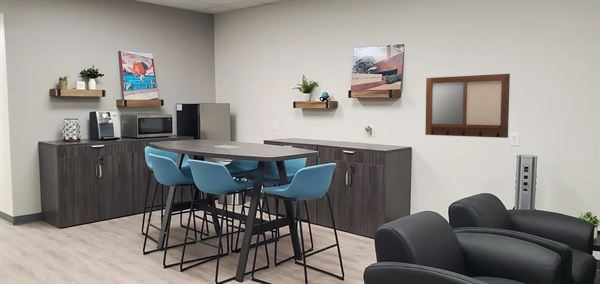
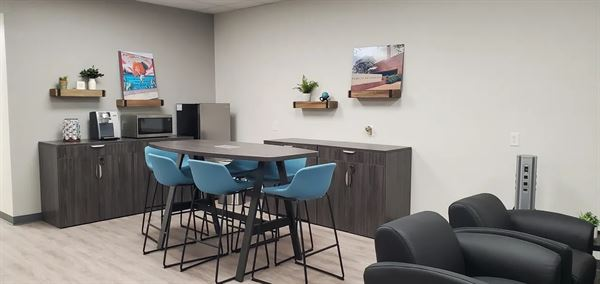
- writing board (463, 106)
